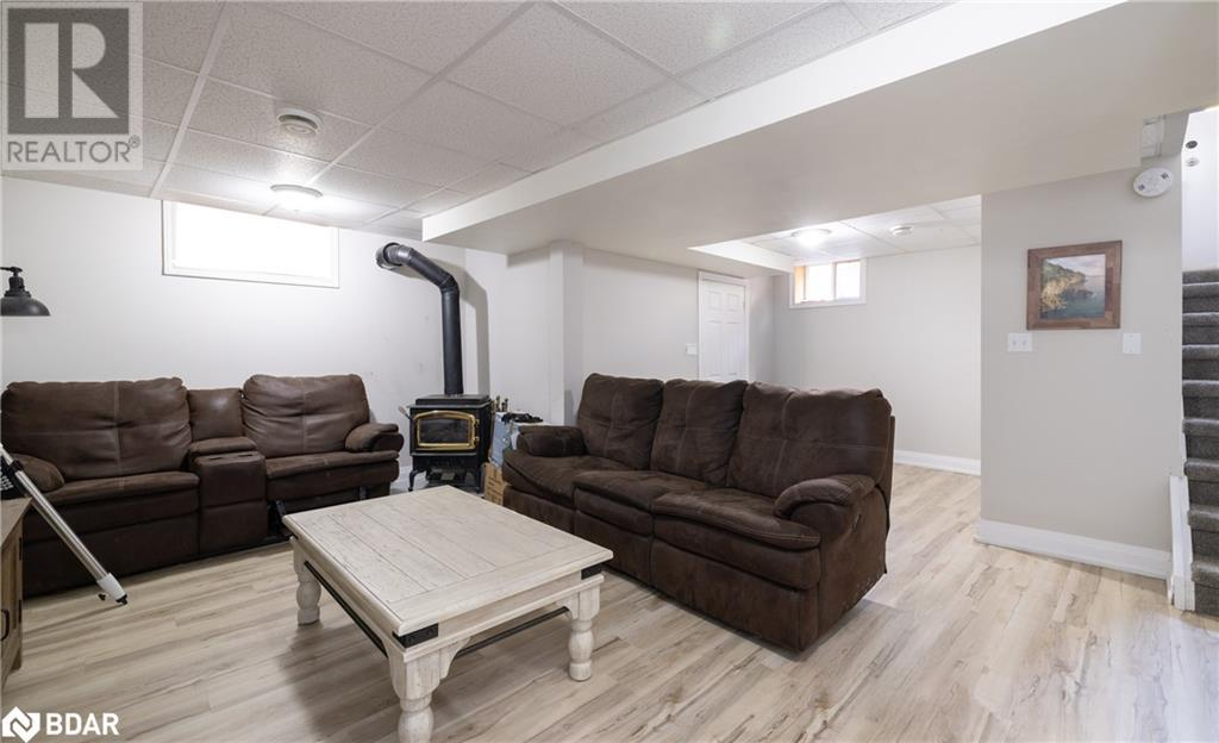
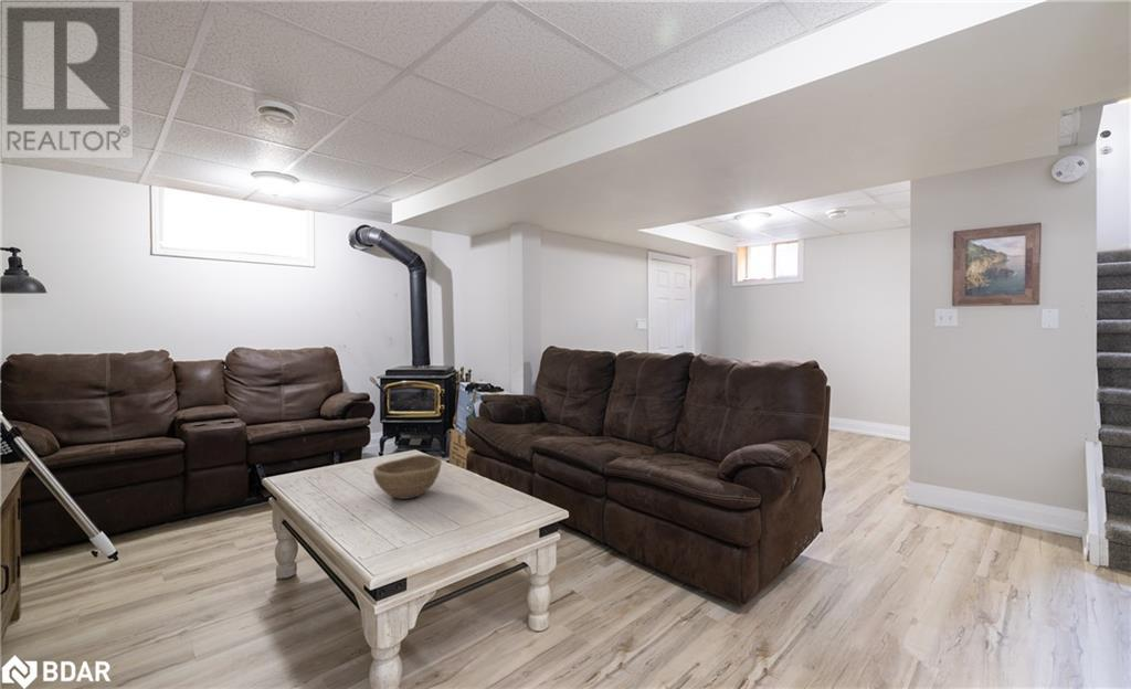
+ bowl (408, 478)
